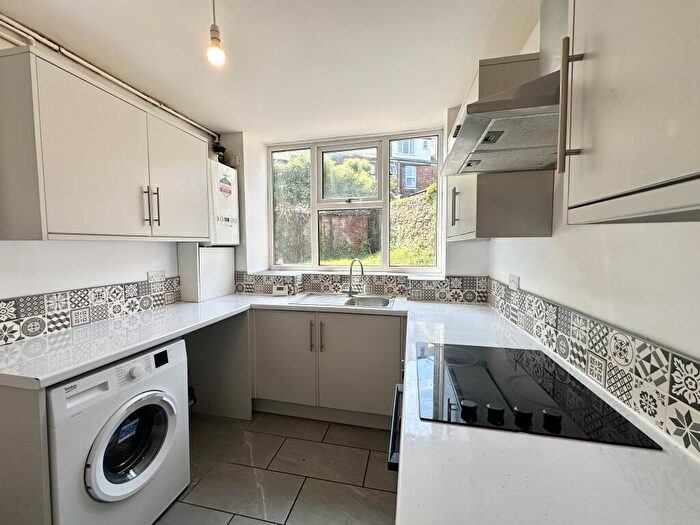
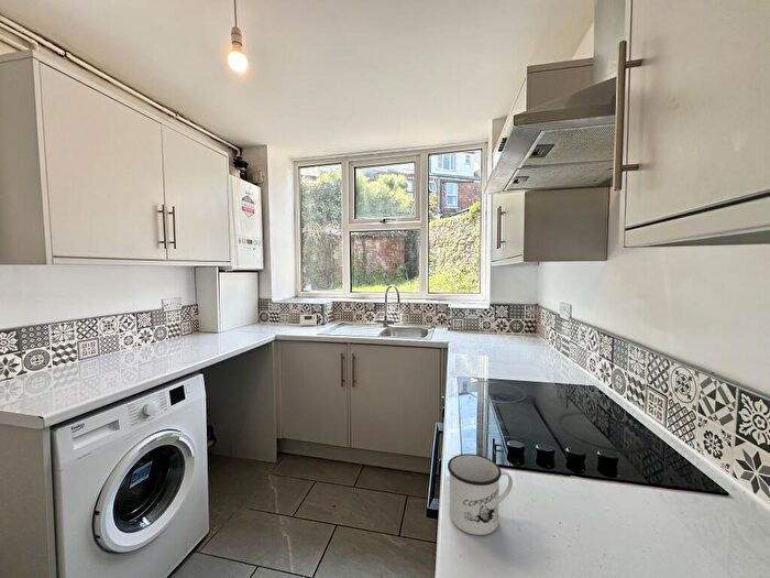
+ mug (481, 491)
